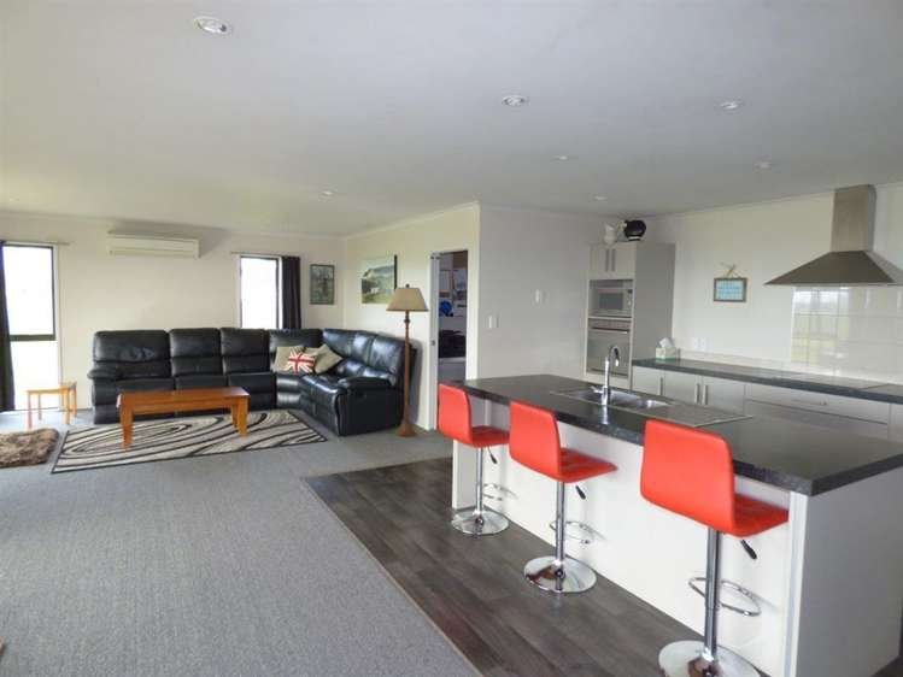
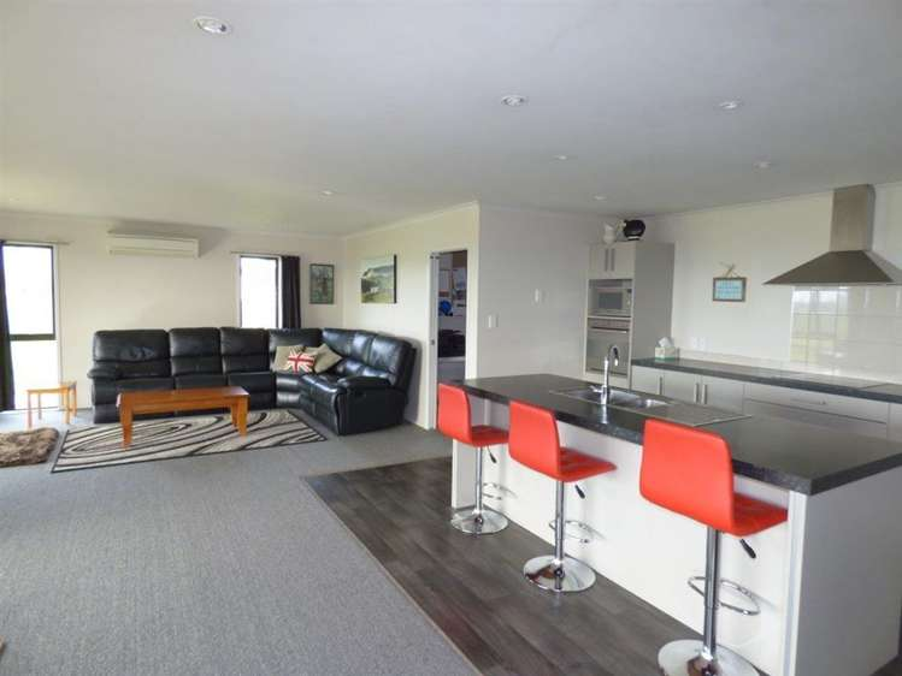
- floor lamp (406, 359)
